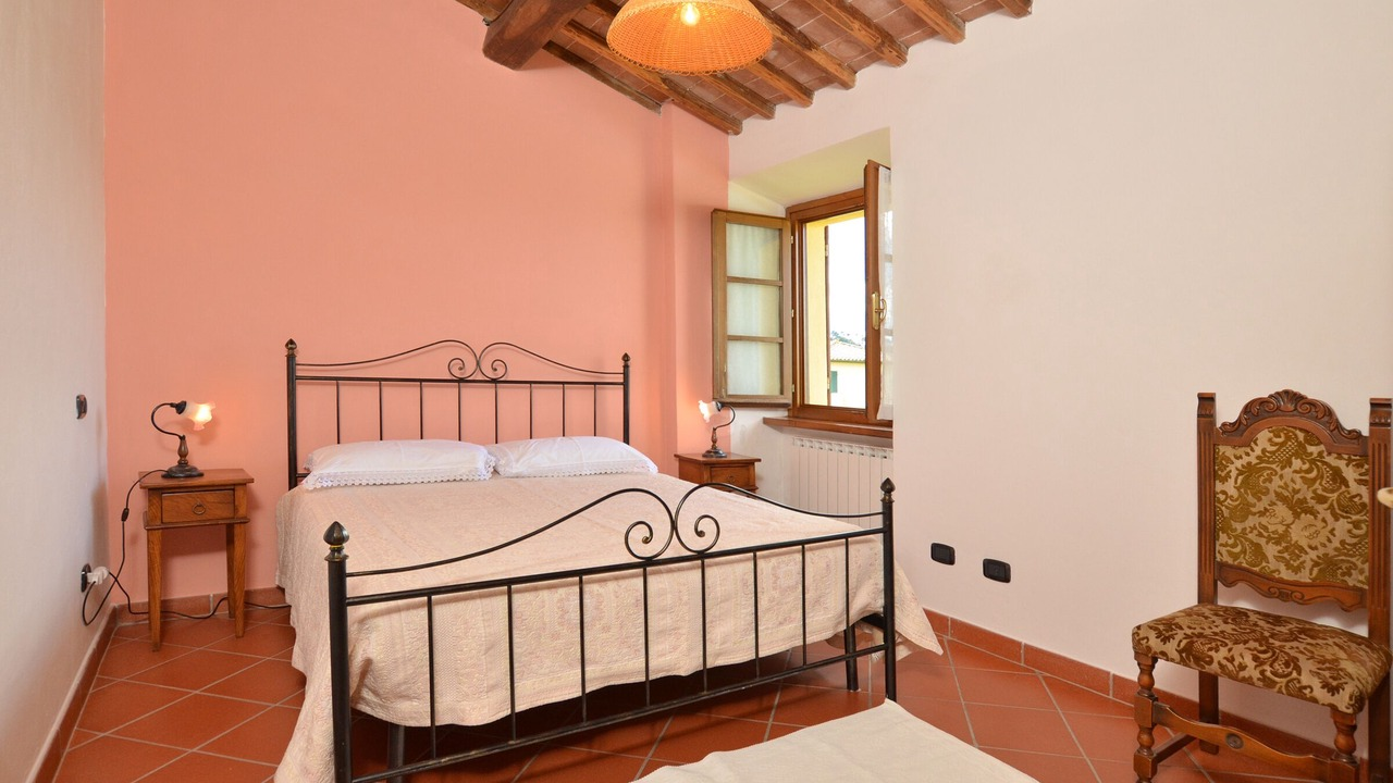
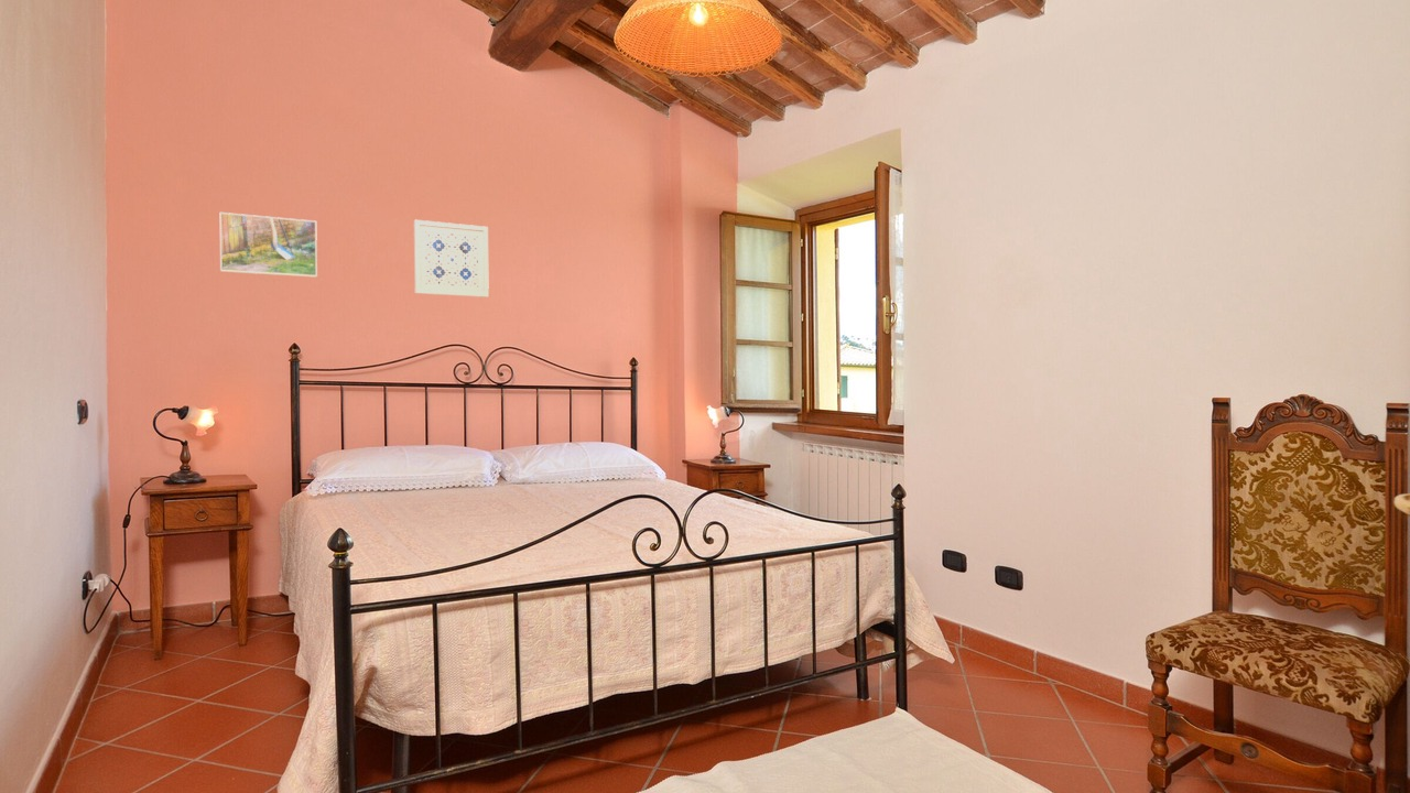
+ wall art (452, 259)
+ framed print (269, 246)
